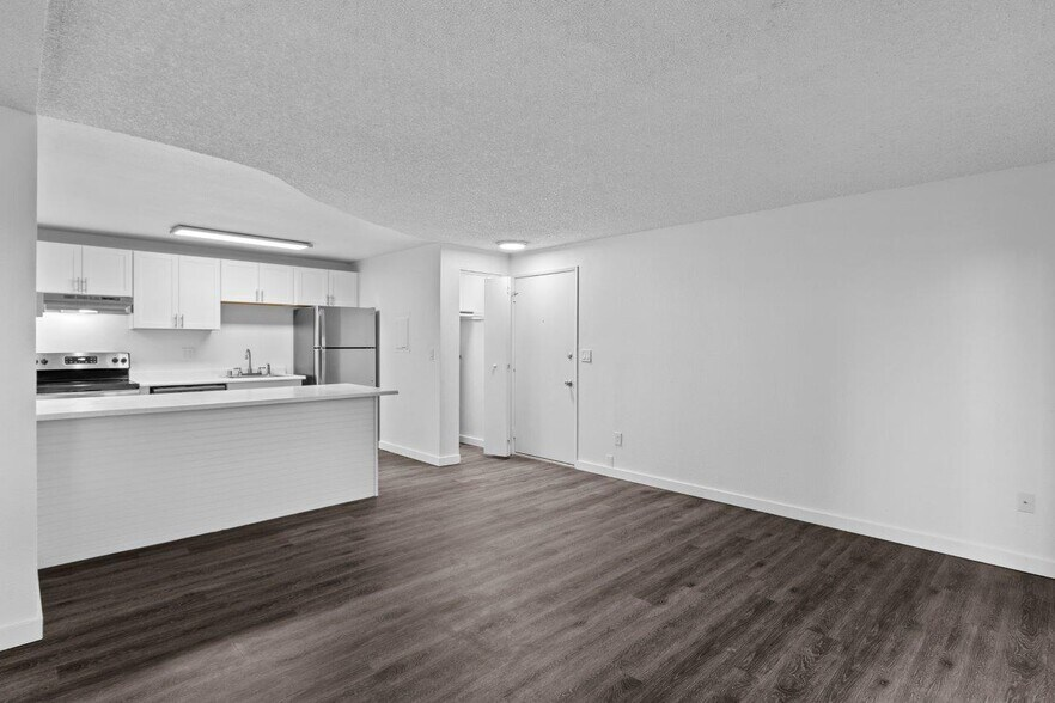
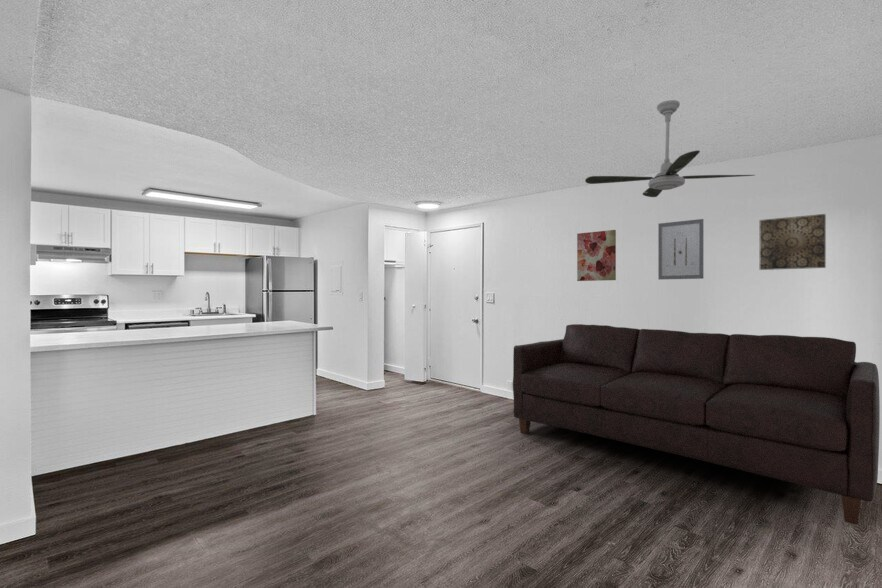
+ wall art (595, 256)
+ wall art (791, 243)
+ sofa (667, 393)
+ wall art (680, 250)
+ ceiling fan (666, 145)
